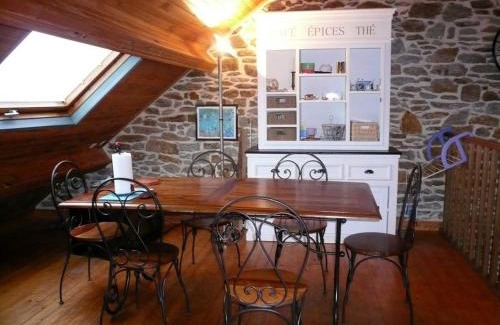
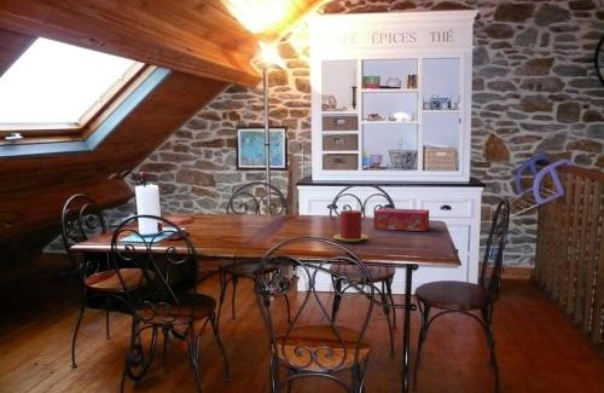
+ candle (350, 225)
+ tissue box (401, 219)
